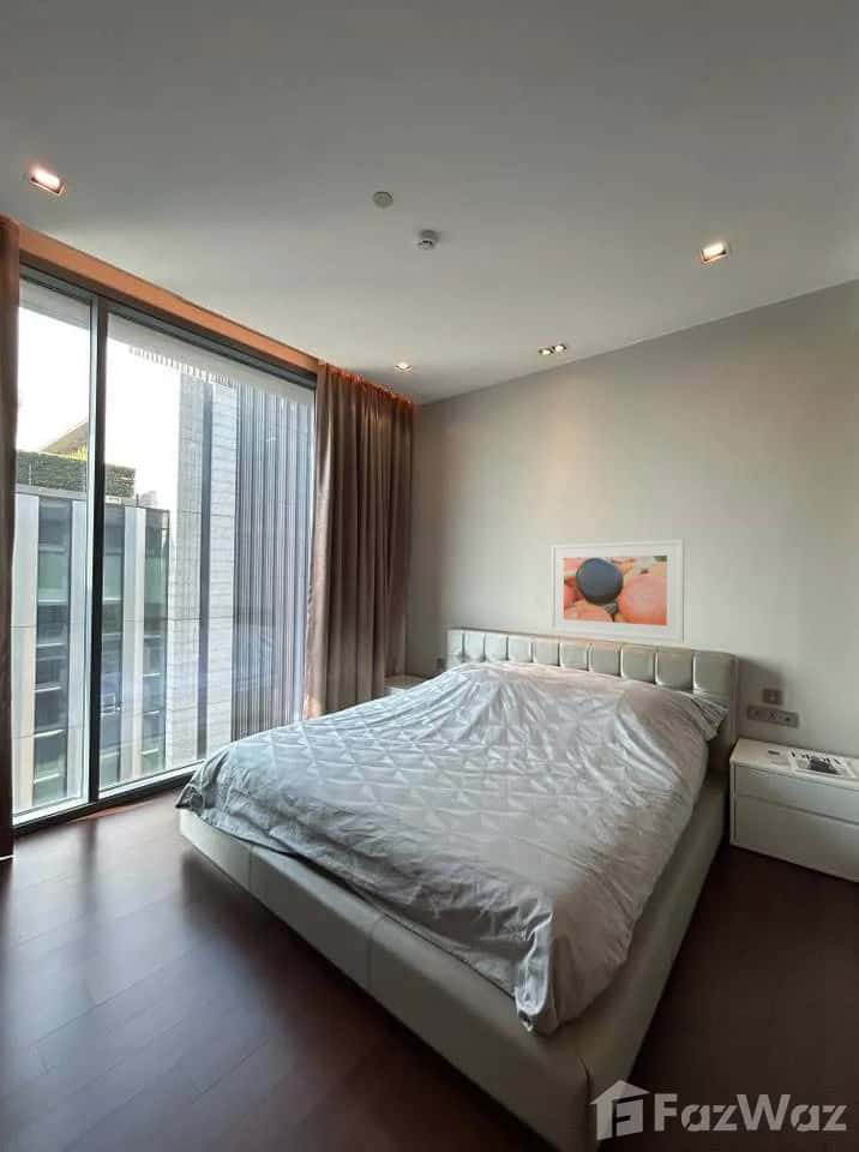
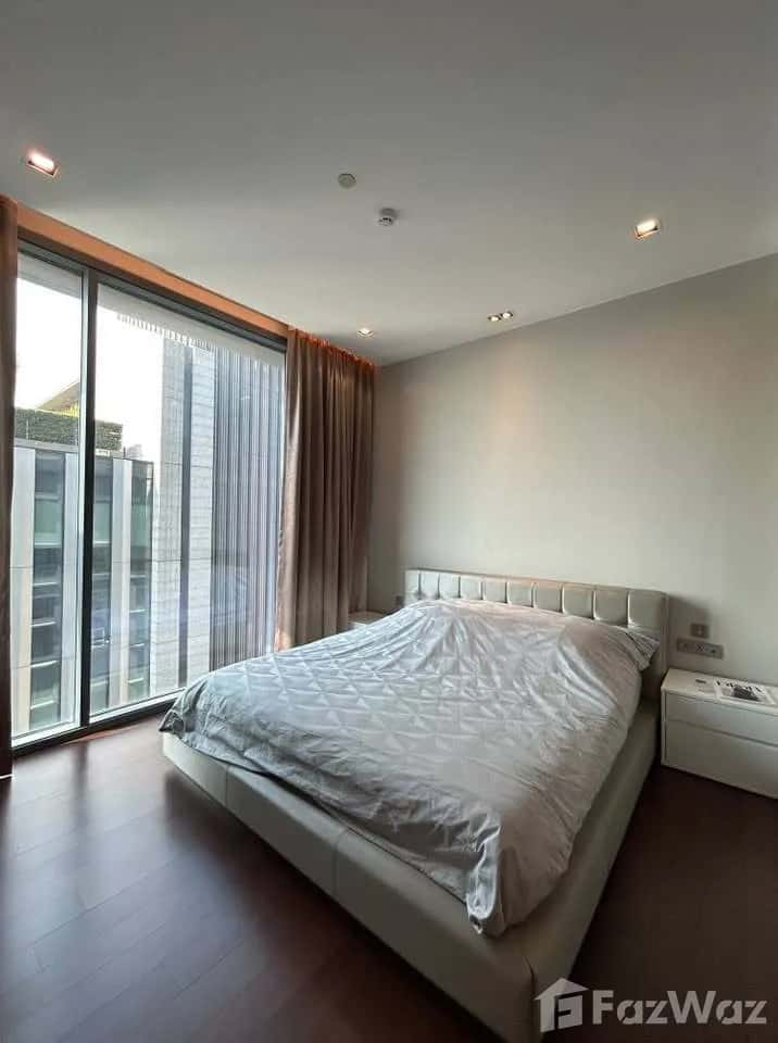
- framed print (612, 589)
